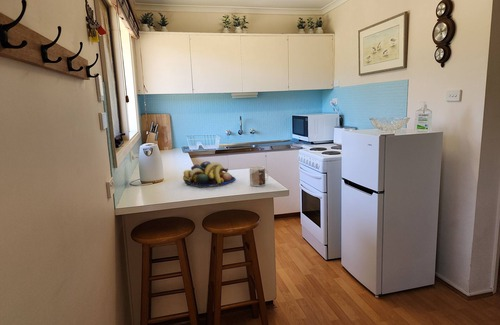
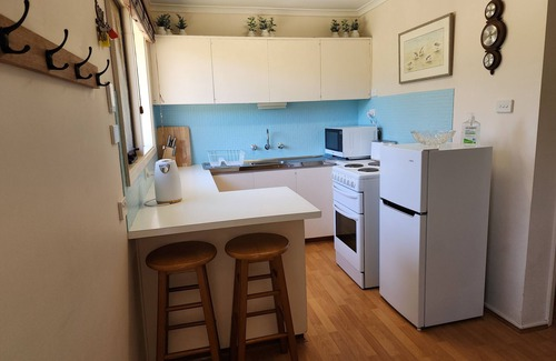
- fruit bowl (210, 171)
- mug (259, 175)
